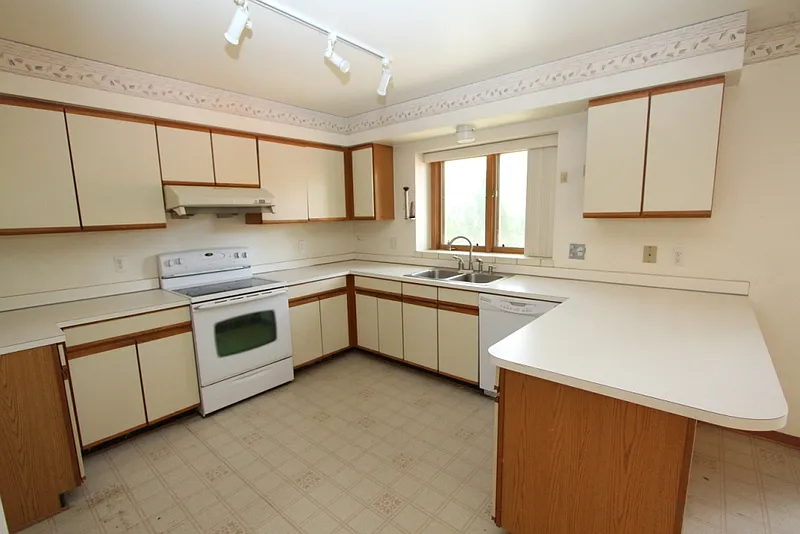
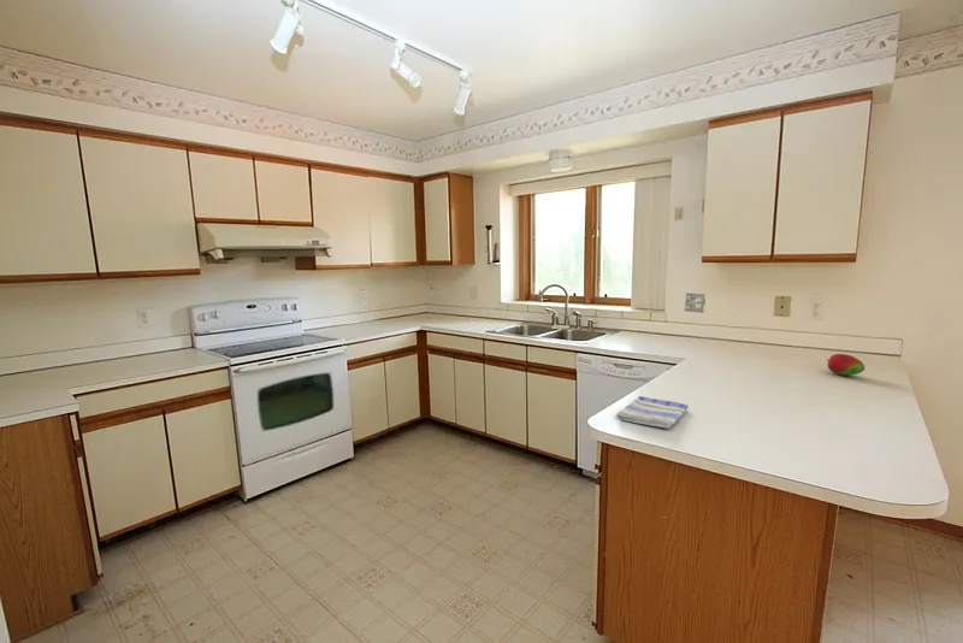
+ fruit (845, 364)
+ dish towel (652, 409)
